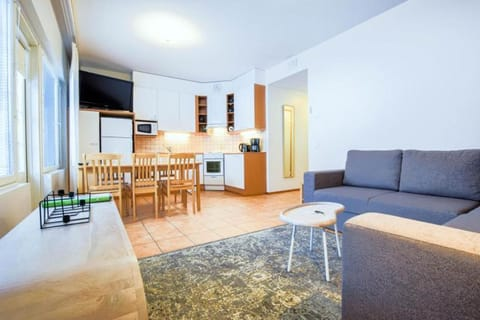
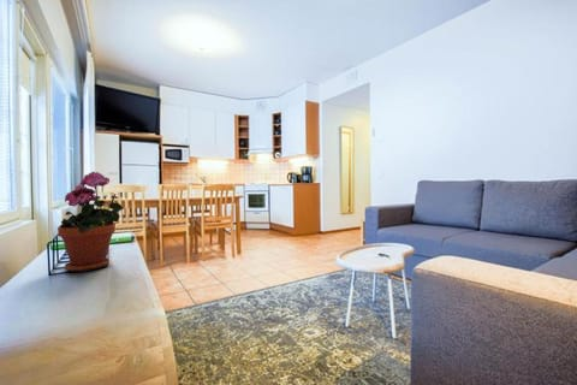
+ potted plant (89, 219)
